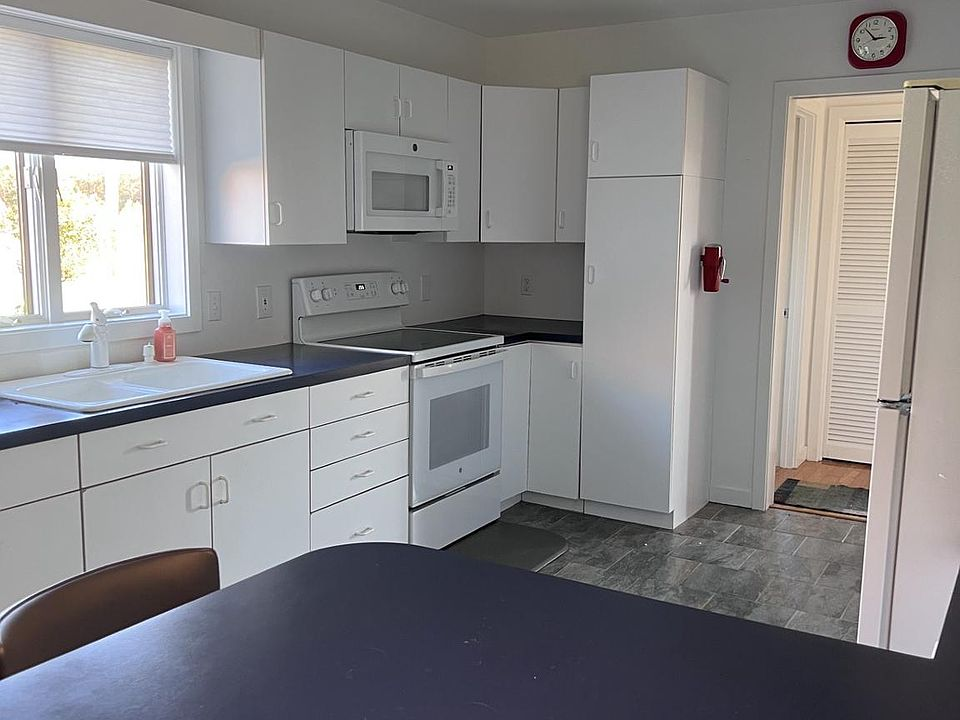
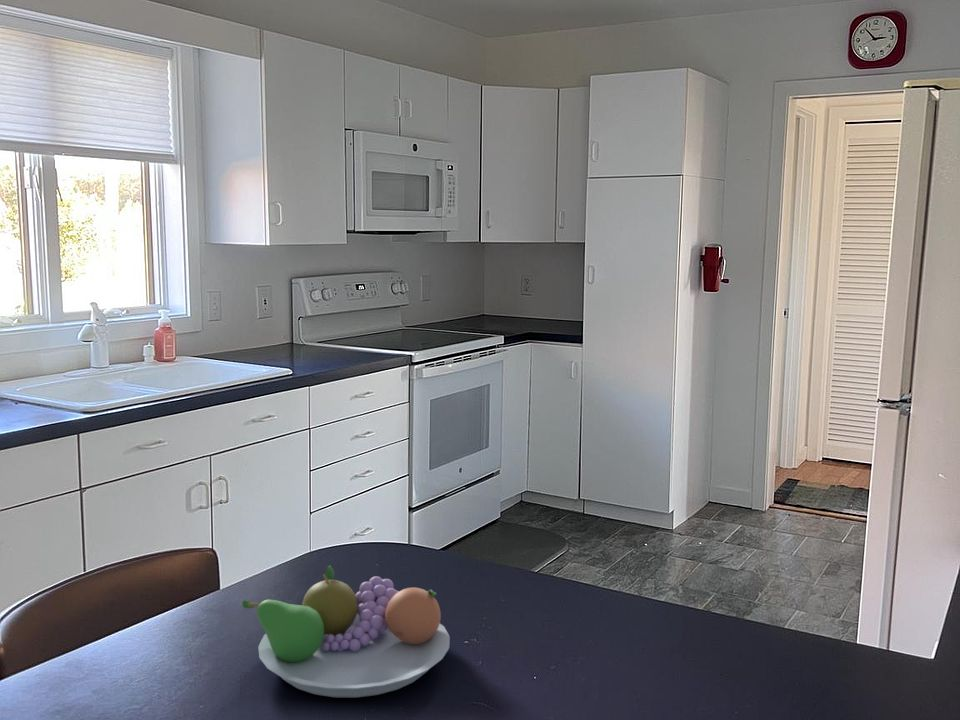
+ fruit bowl (348, 622)
